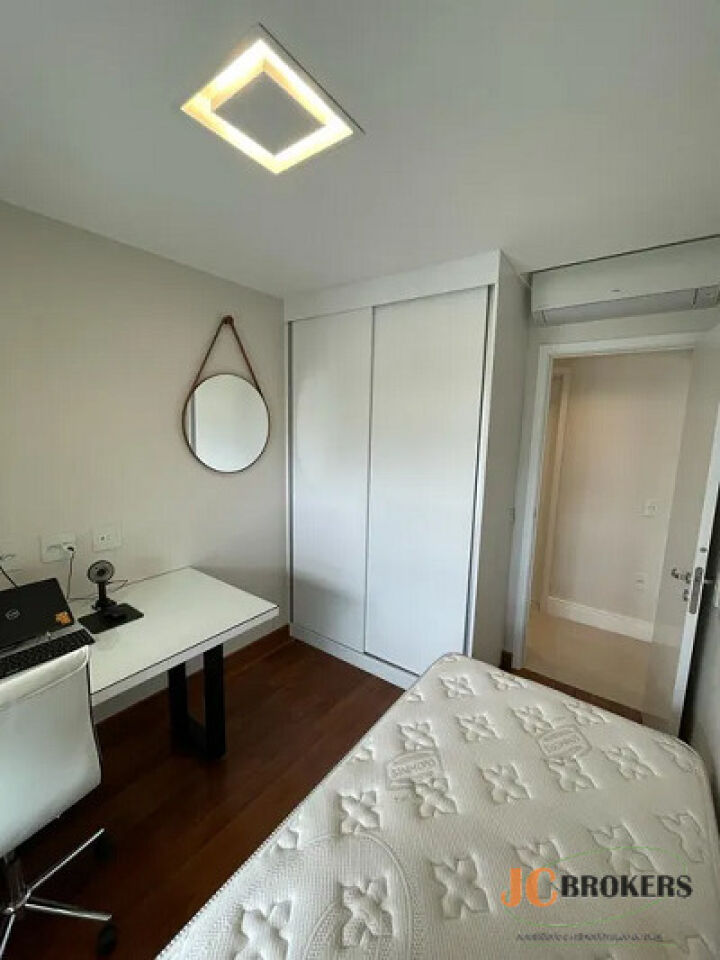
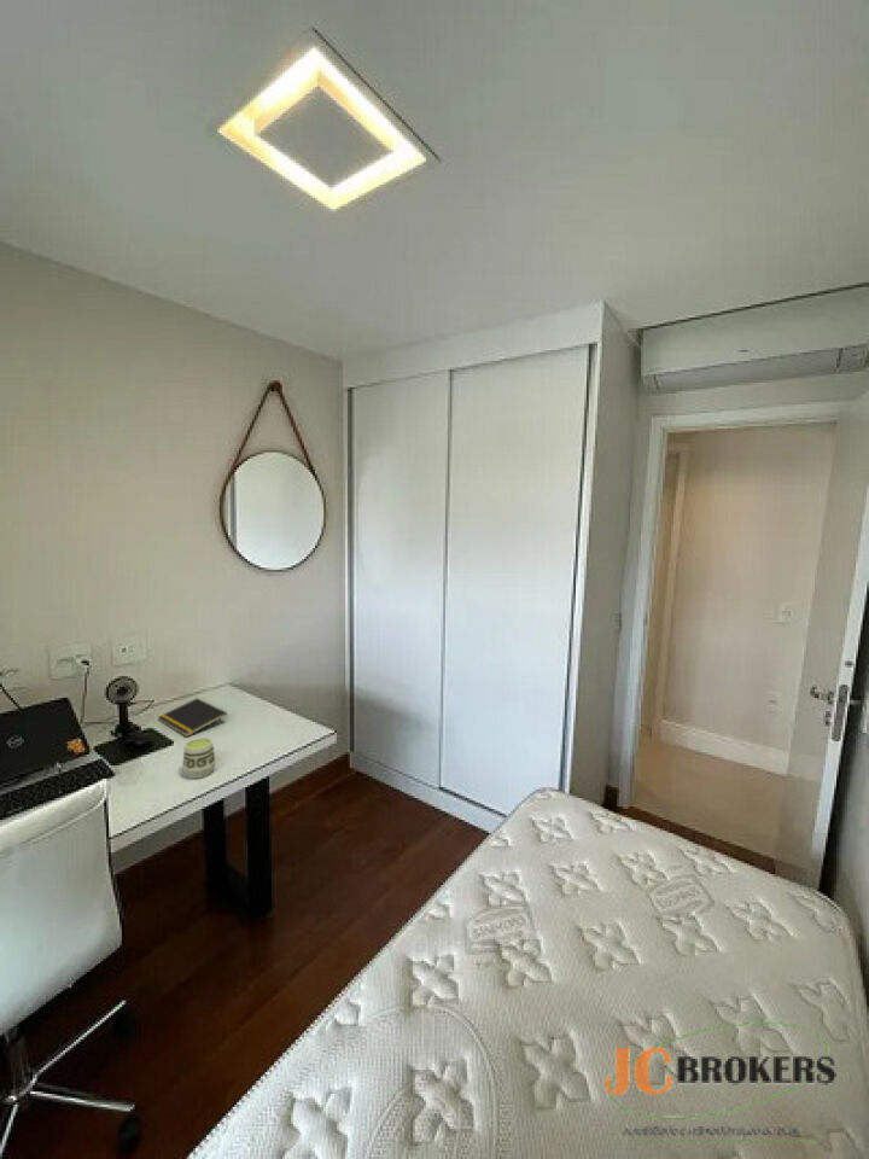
+ cup (199, 757)
+ notepad (192, 716)
